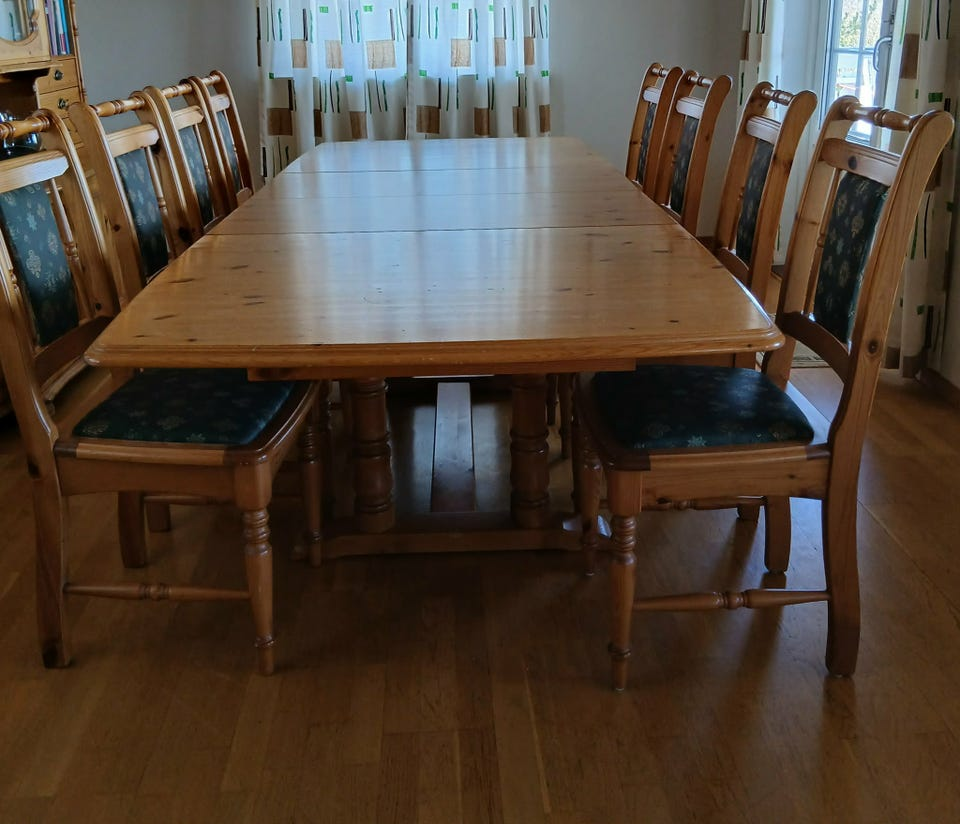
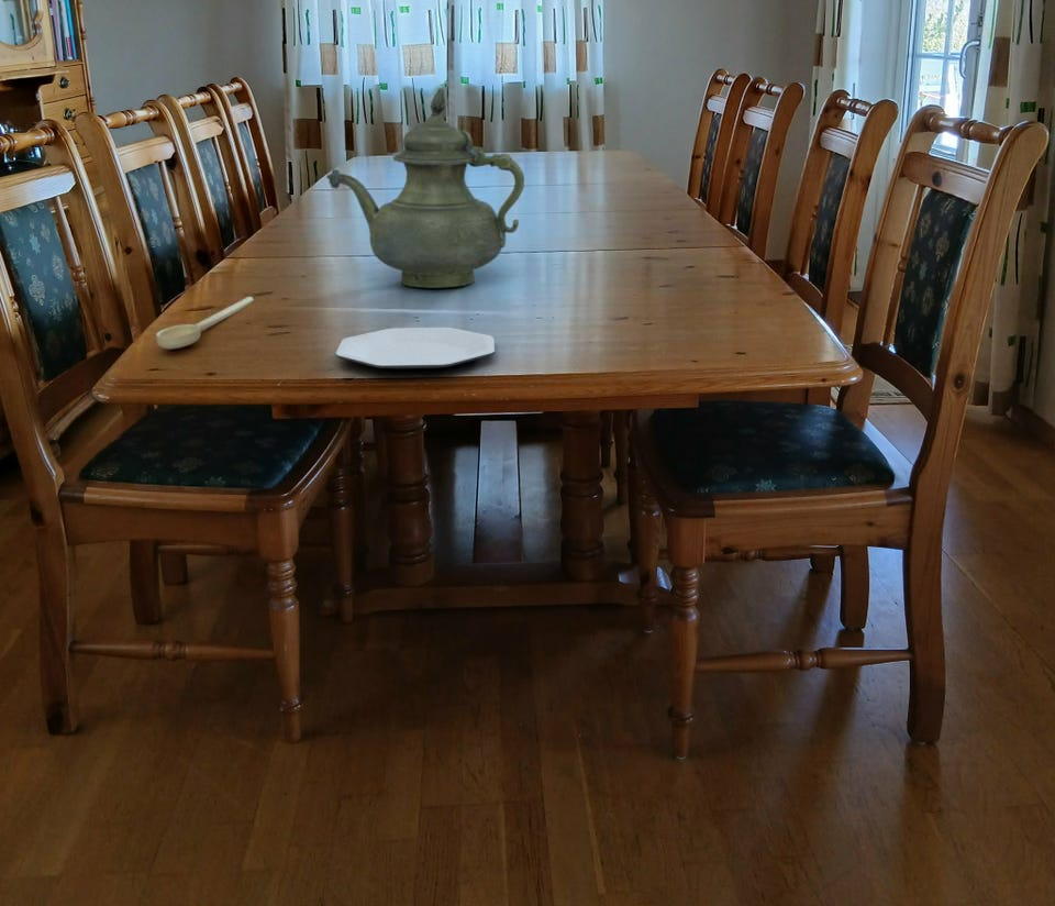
+ plate (417, 350)
+ teapot (424, 187)
+ spoon (211, 319)
